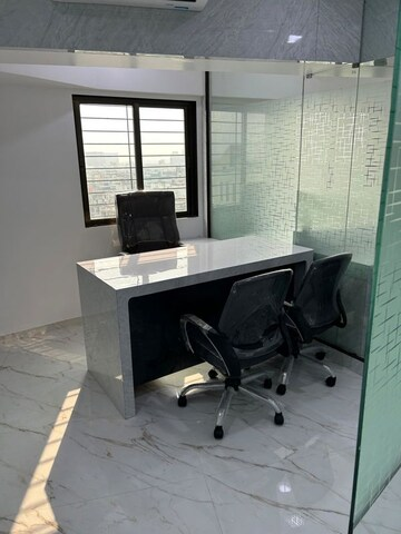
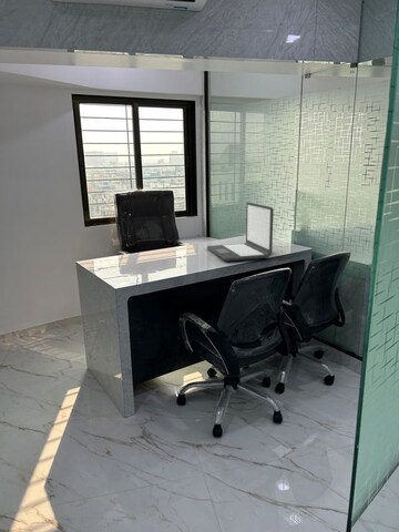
+ laptop (246, 229)
